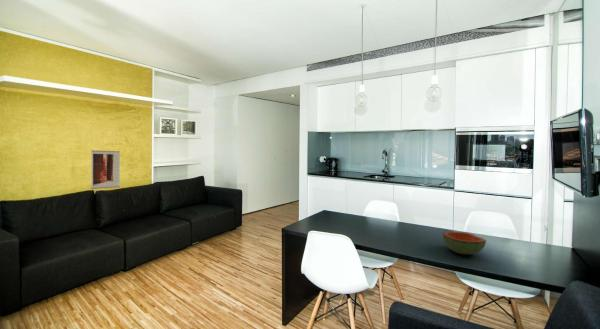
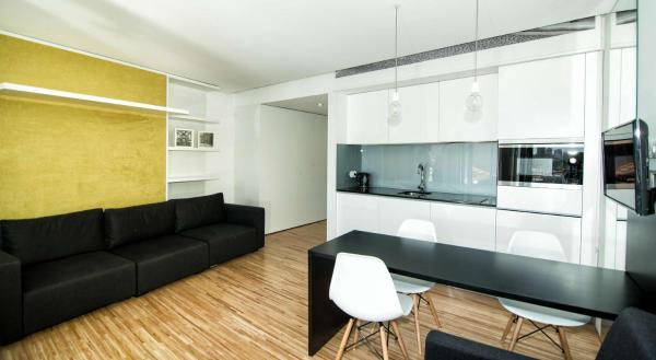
- bowl (462, 244)
- wall art (106, 169)
